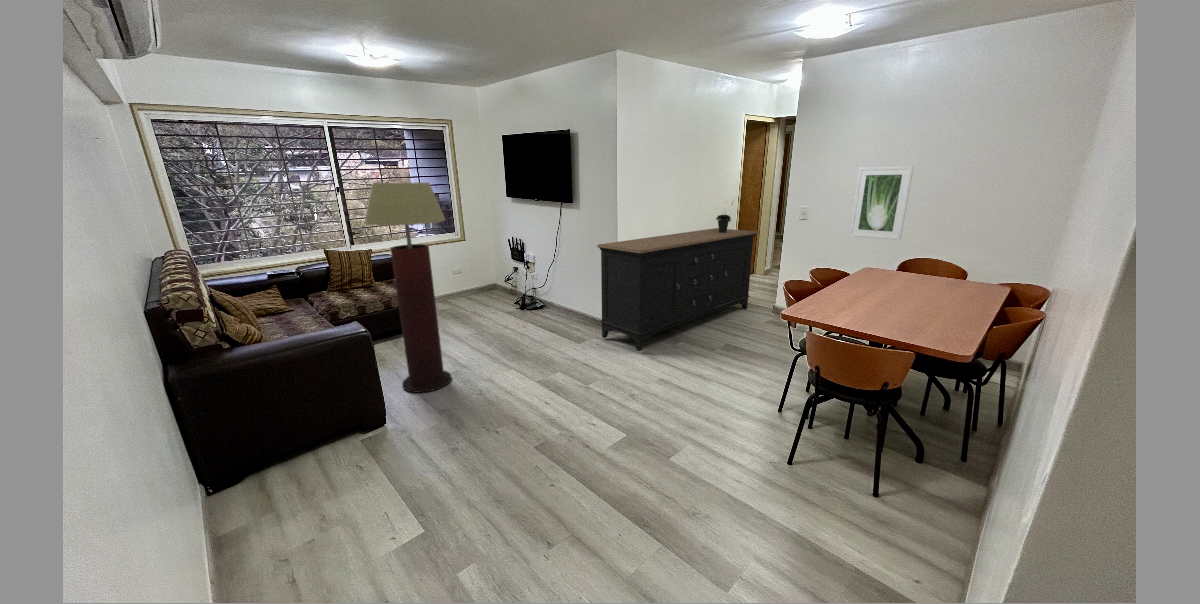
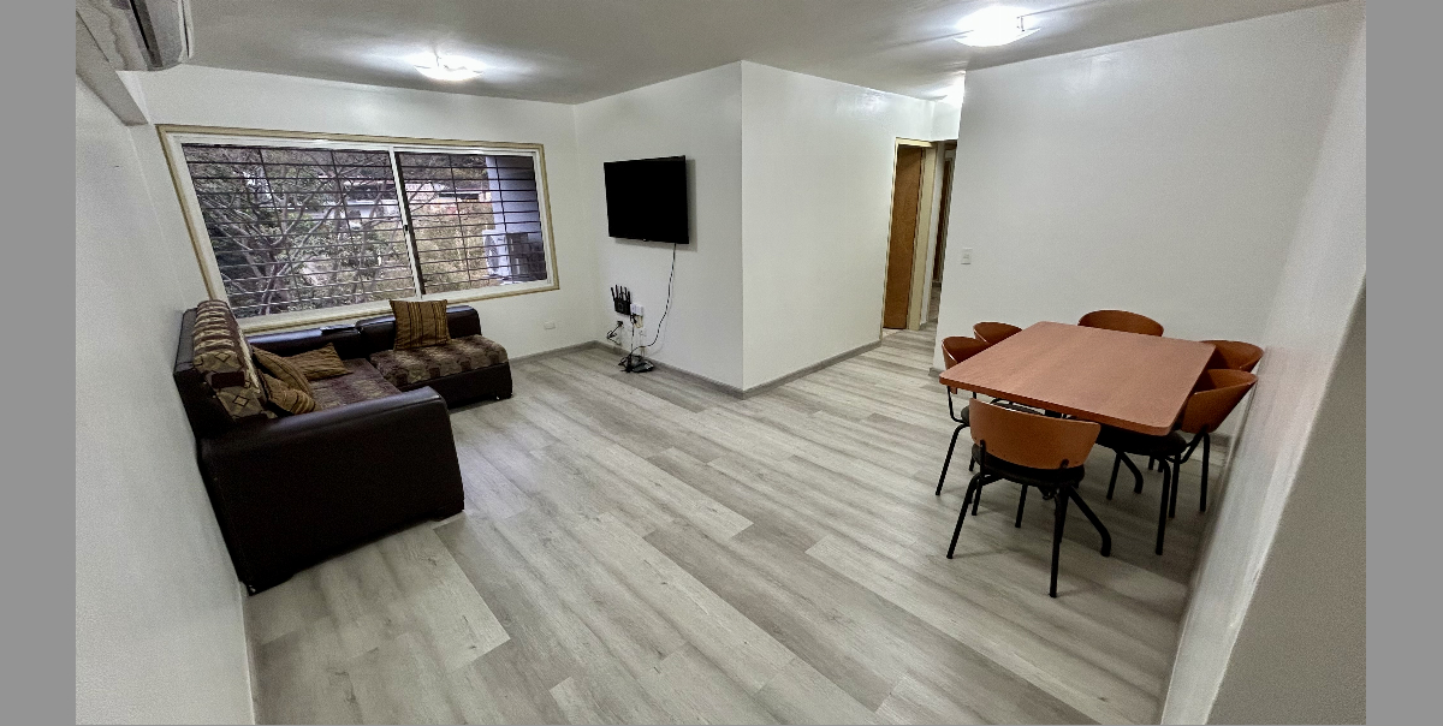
- potted plant (724, 215)
- floor lamp (415, 288)
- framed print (879, 203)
- sideboard (684, 281)
